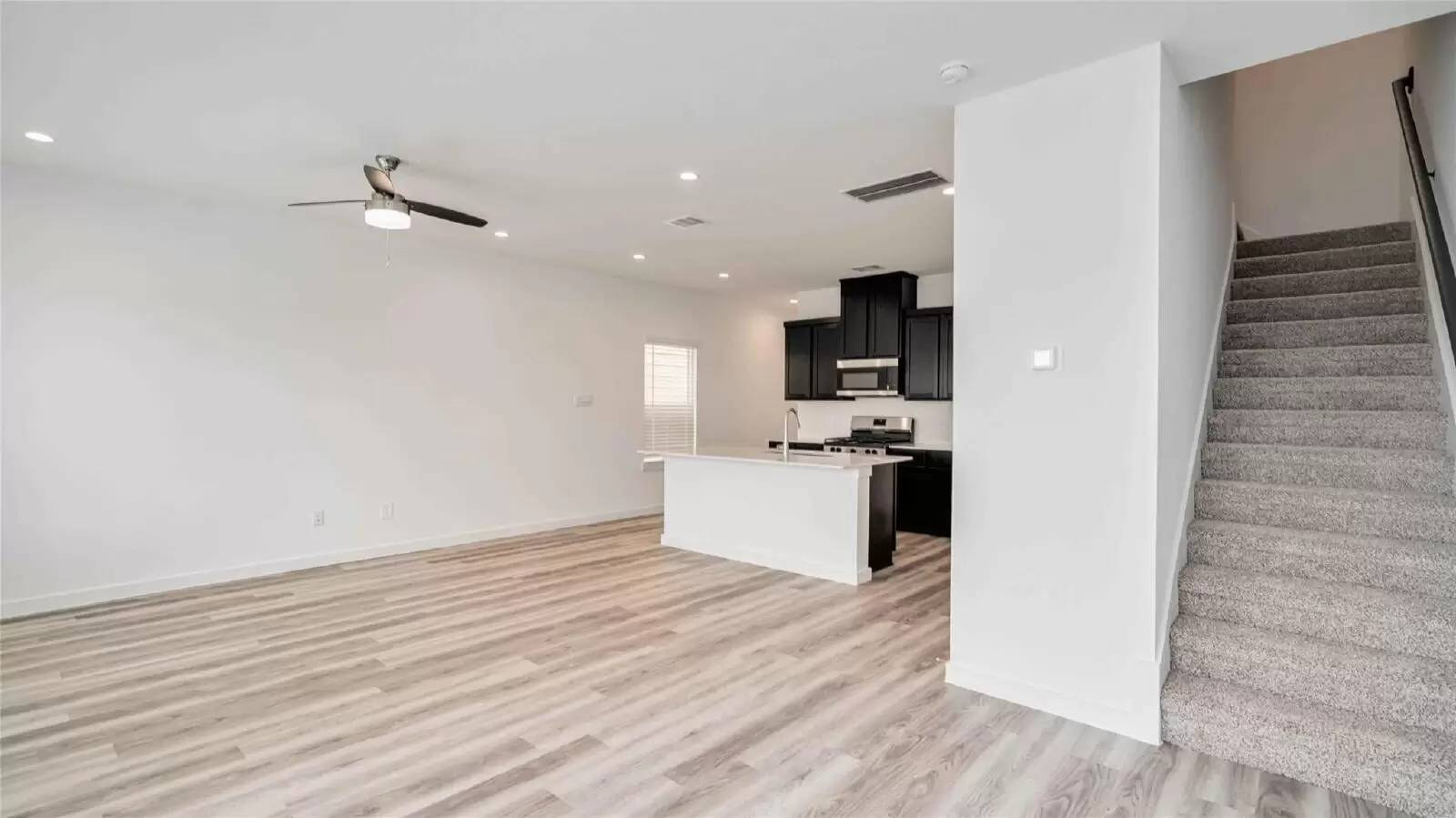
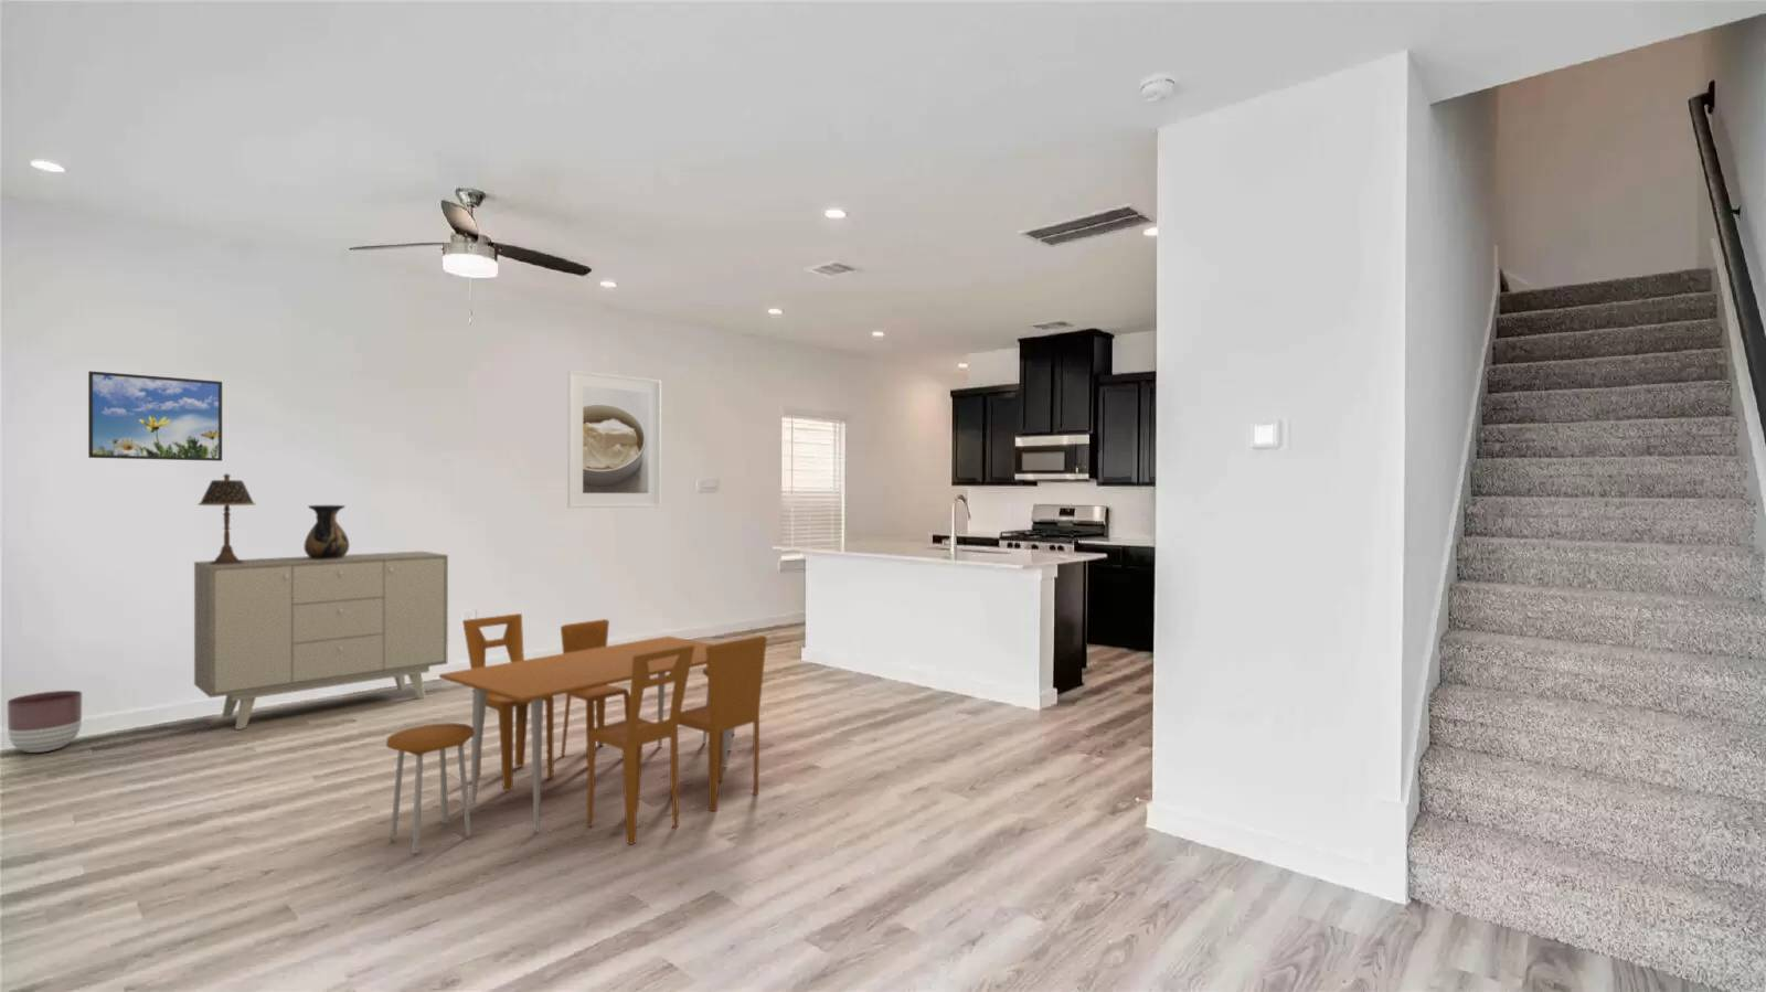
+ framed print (616, 441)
+ dining table (605, 702)
+ sideboard (329, 632)
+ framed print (158, 417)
+ table lamp (227, 518)
+ planter (45, 723)
+ vase (326, 531)
